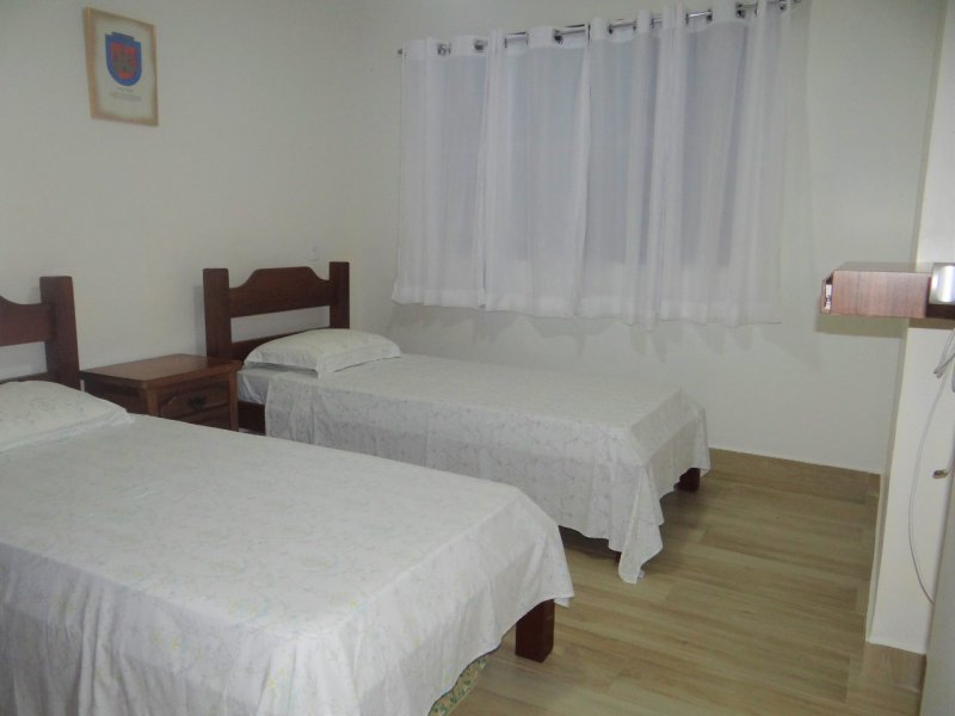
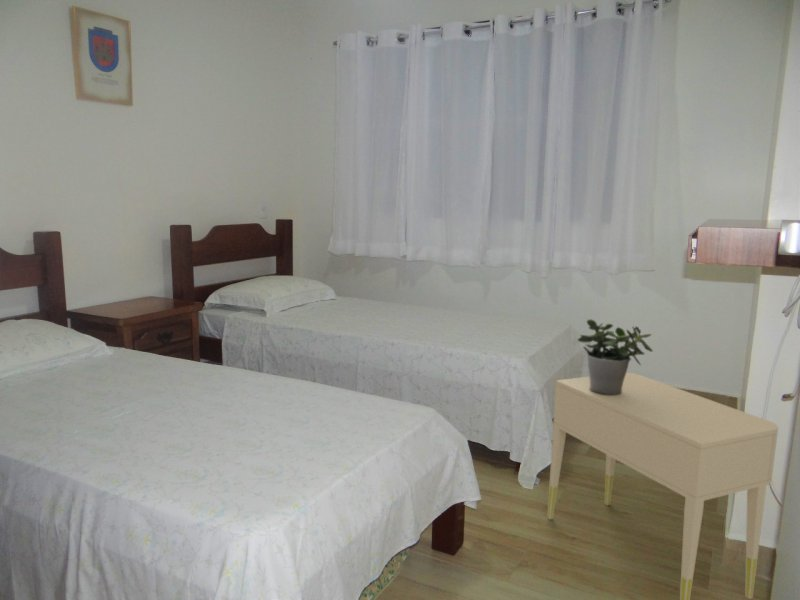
+ potted plant (611, 354)
+ nightstand (652, 478)
